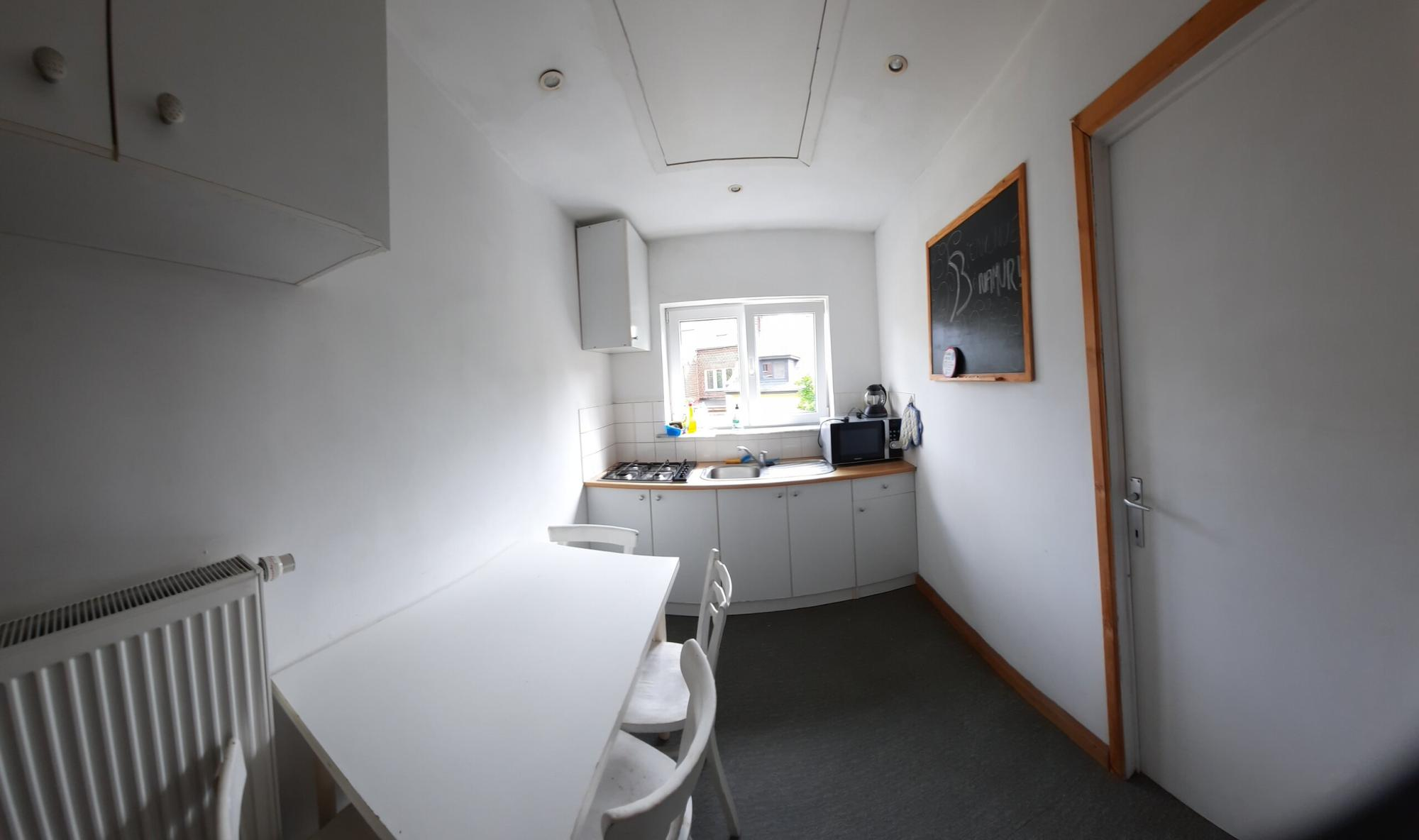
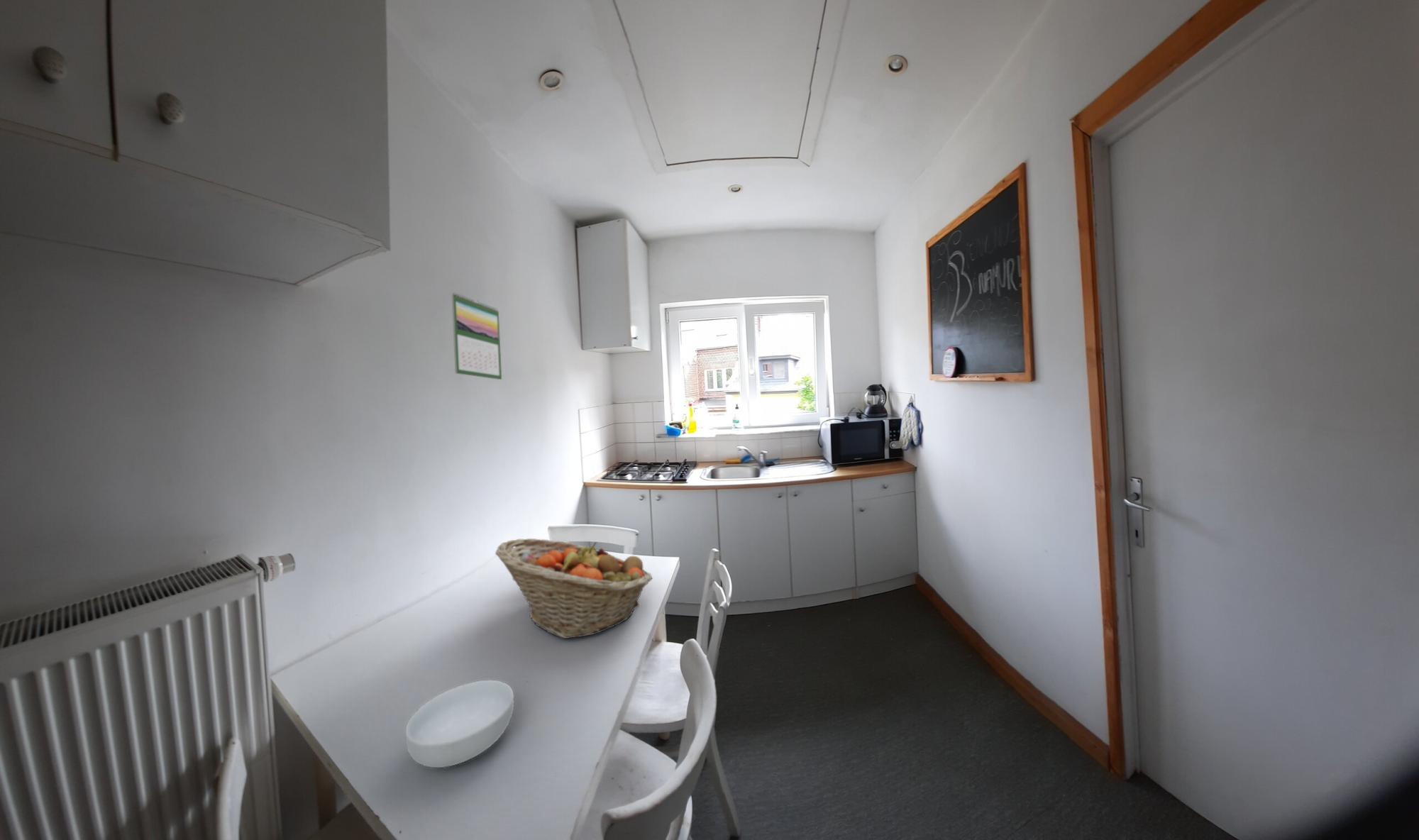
+ calendar (478, 338)
+ cereal bowl (463, 727)
+ fruit basket (575, 574)
